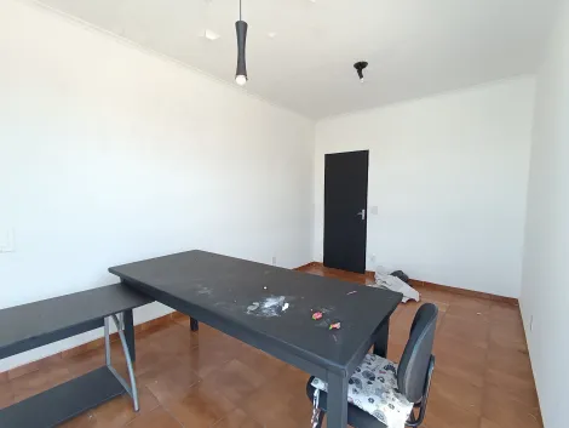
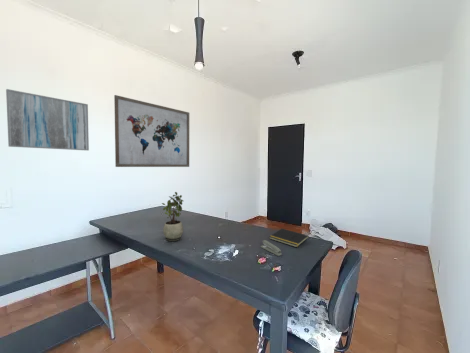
+ potted plant (171, 214)
+ notepad (288, 237)
+ wall art (157, 136)
+ wall art (51, 123)
+ stapler (270, 247)
